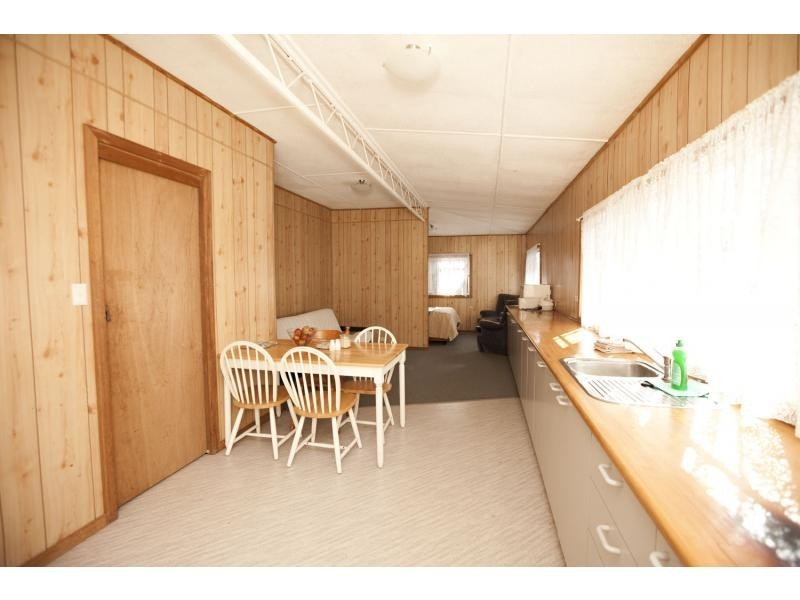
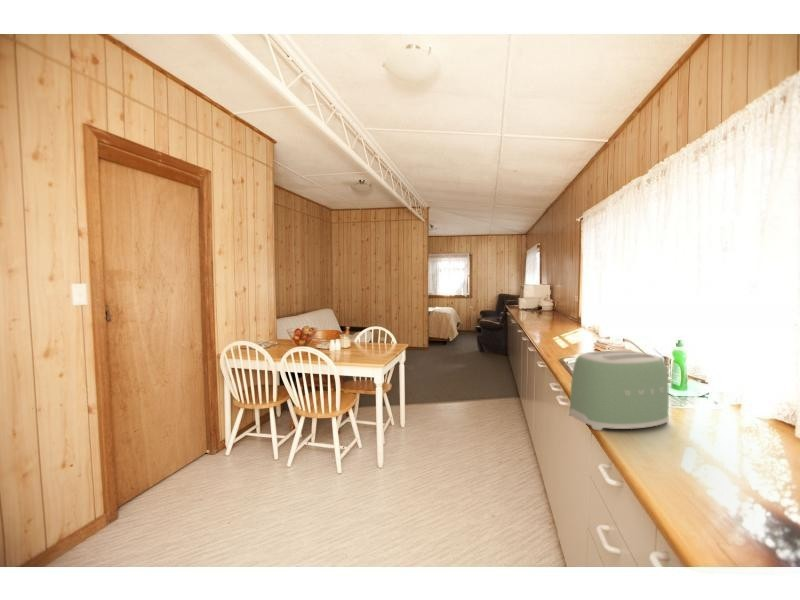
+ toaster (618, 386)
